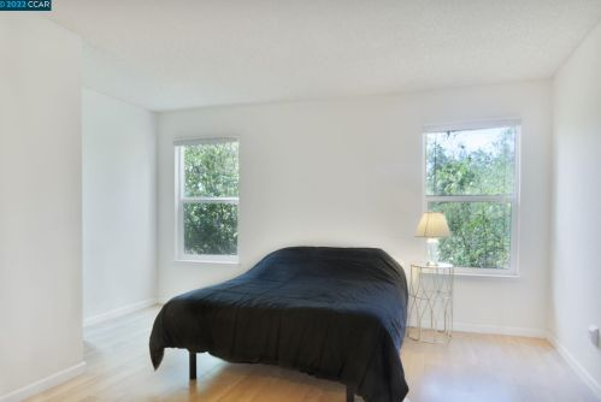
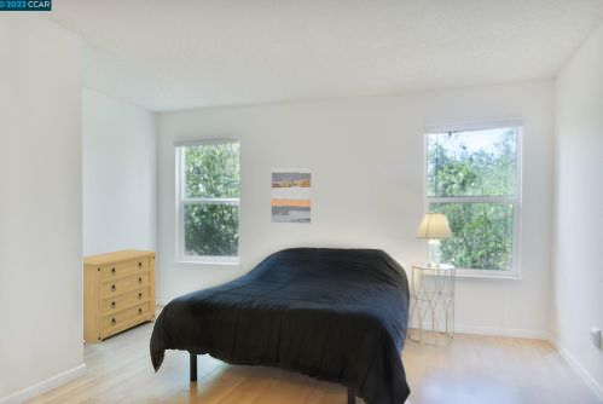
+ dresser (114, 292)
+ wall art (290, 195)
